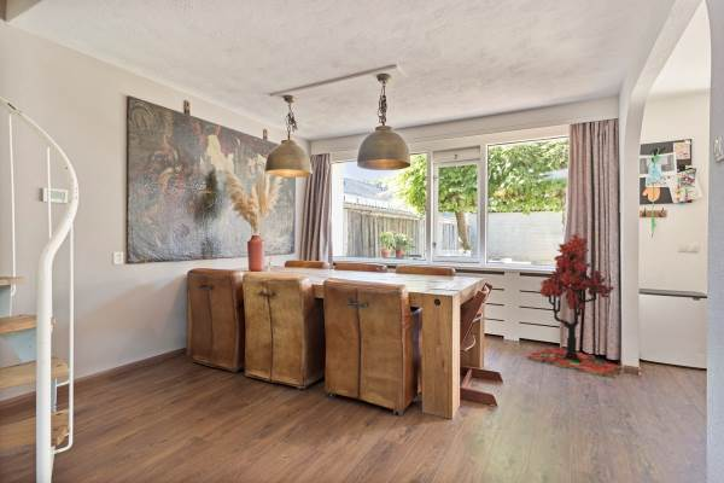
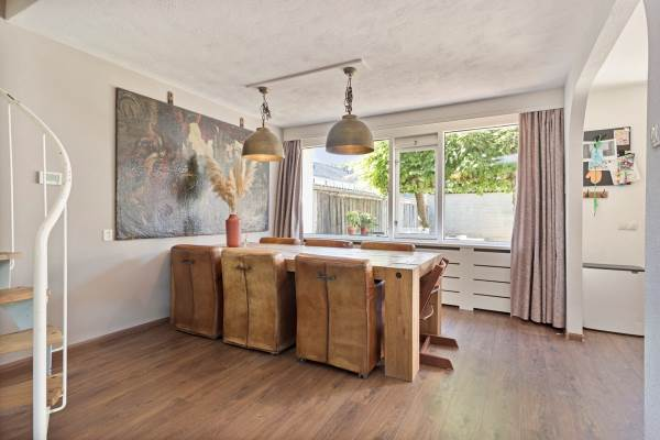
- tree (574, 297)
